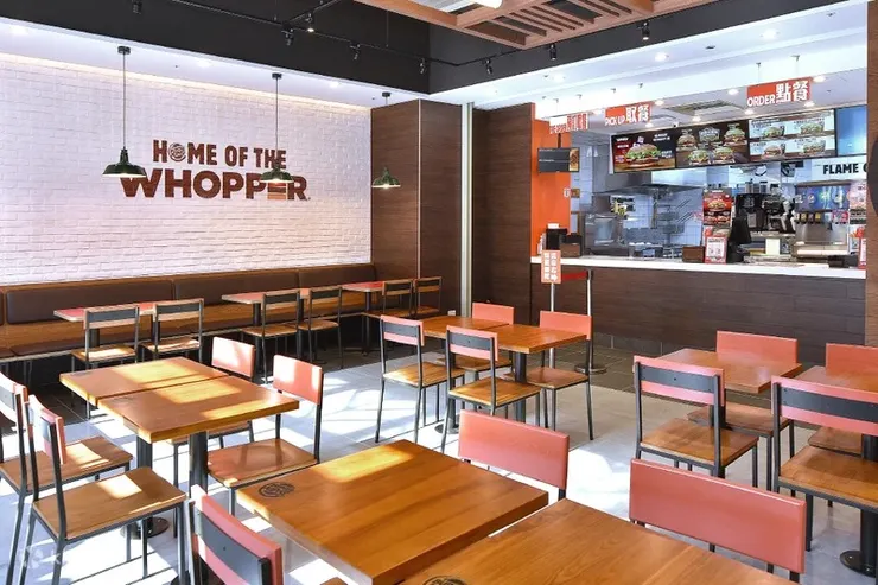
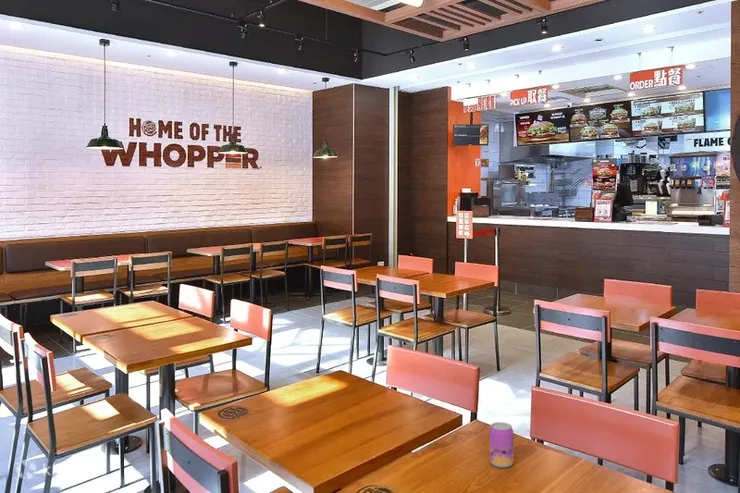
+ beverage can (501, 444)
